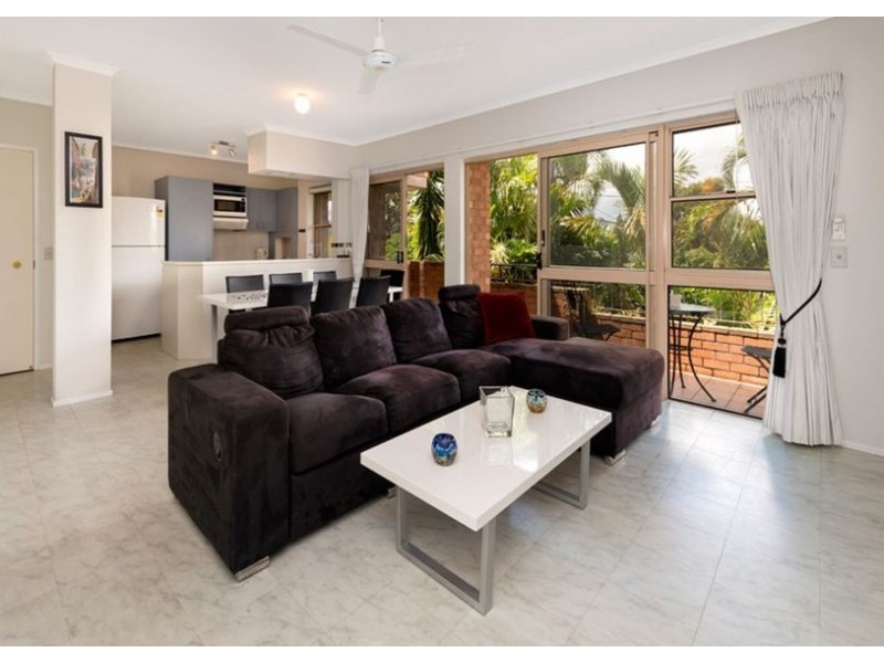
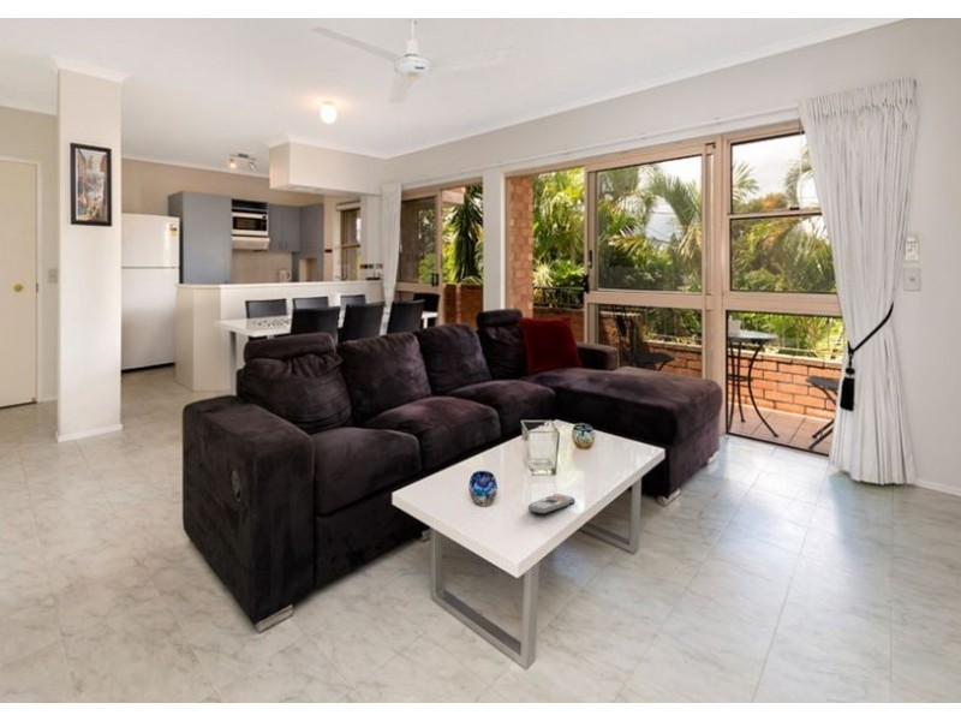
+ remote control (550, 503)
